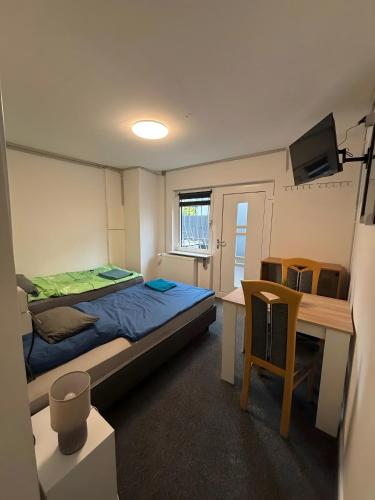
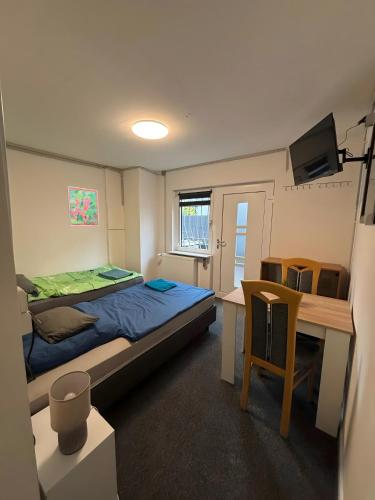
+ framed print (84, 207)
